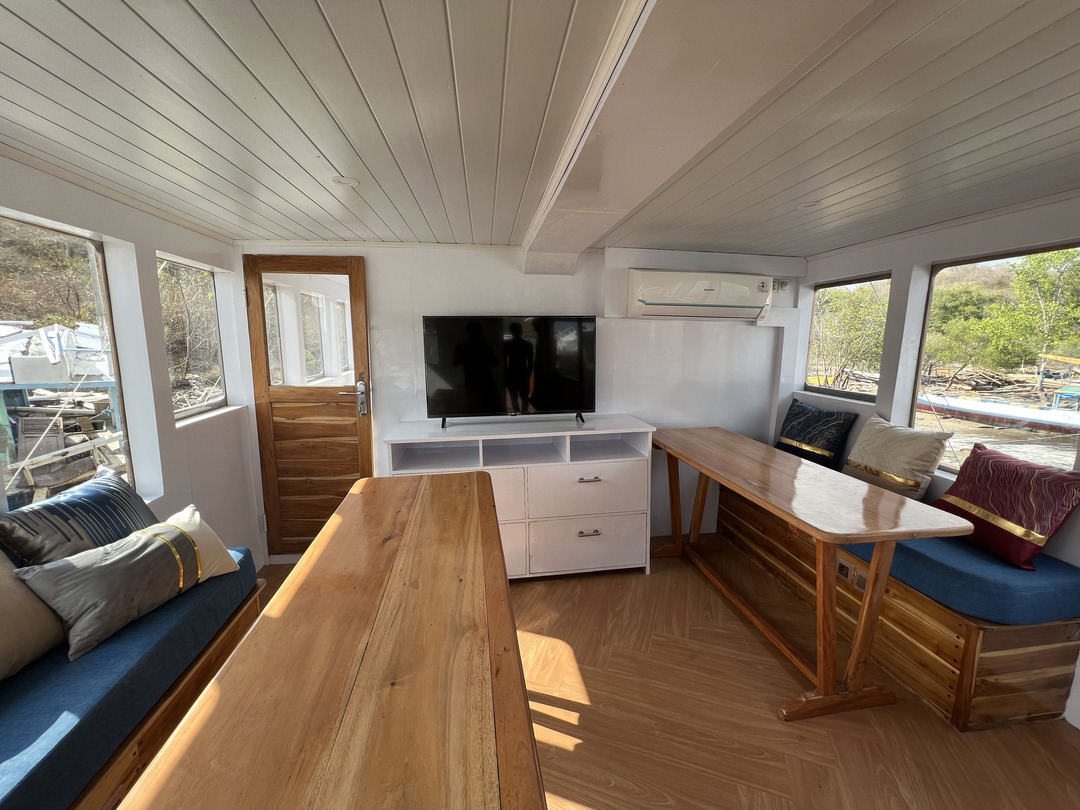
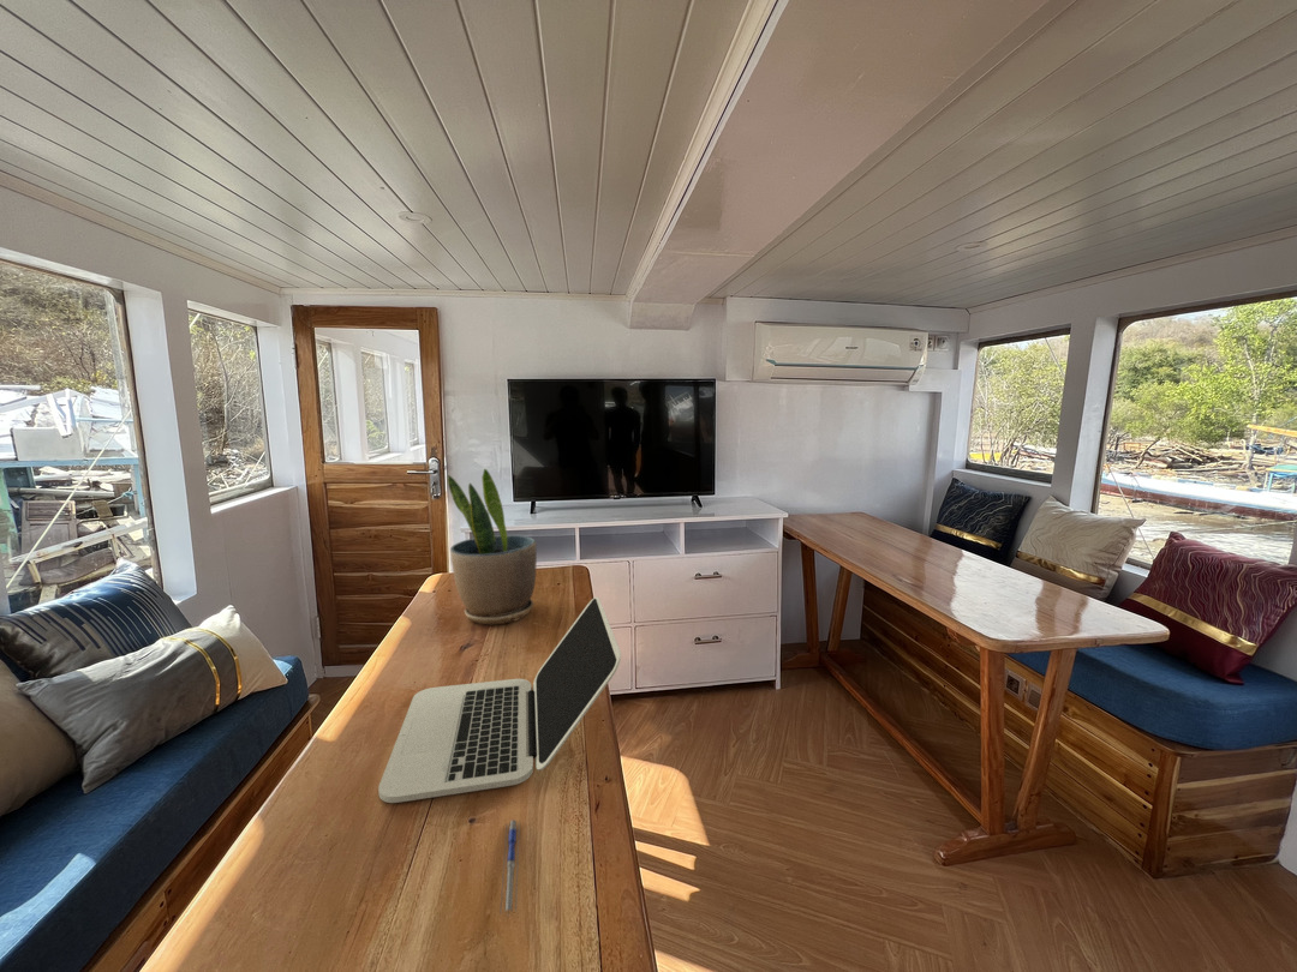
+ laptop (507, 679)
+ pen (510, 863)
+ potted plant (494, 540)
